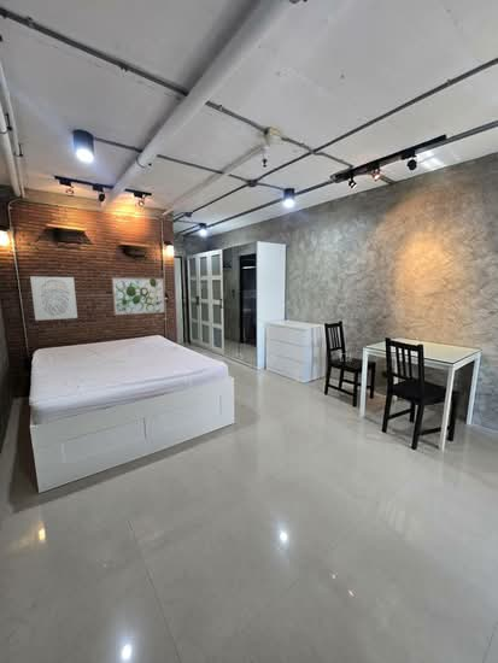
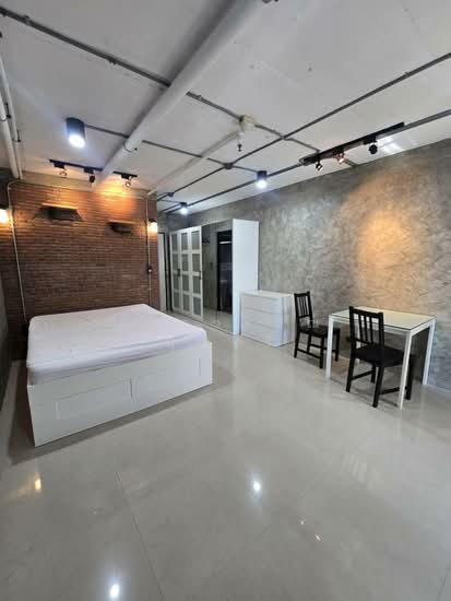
- wall art (140, 295)
- wall art (54, 298)
